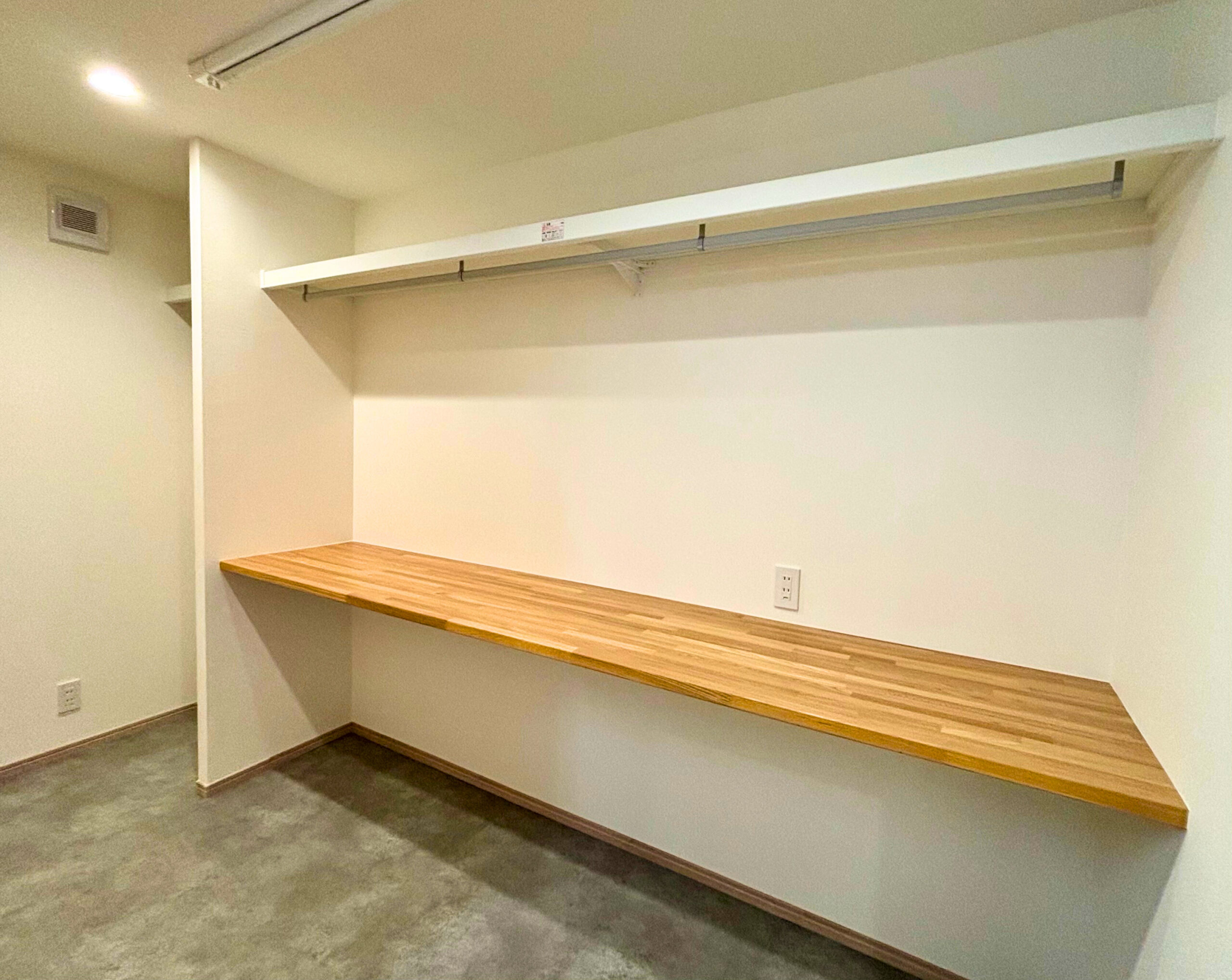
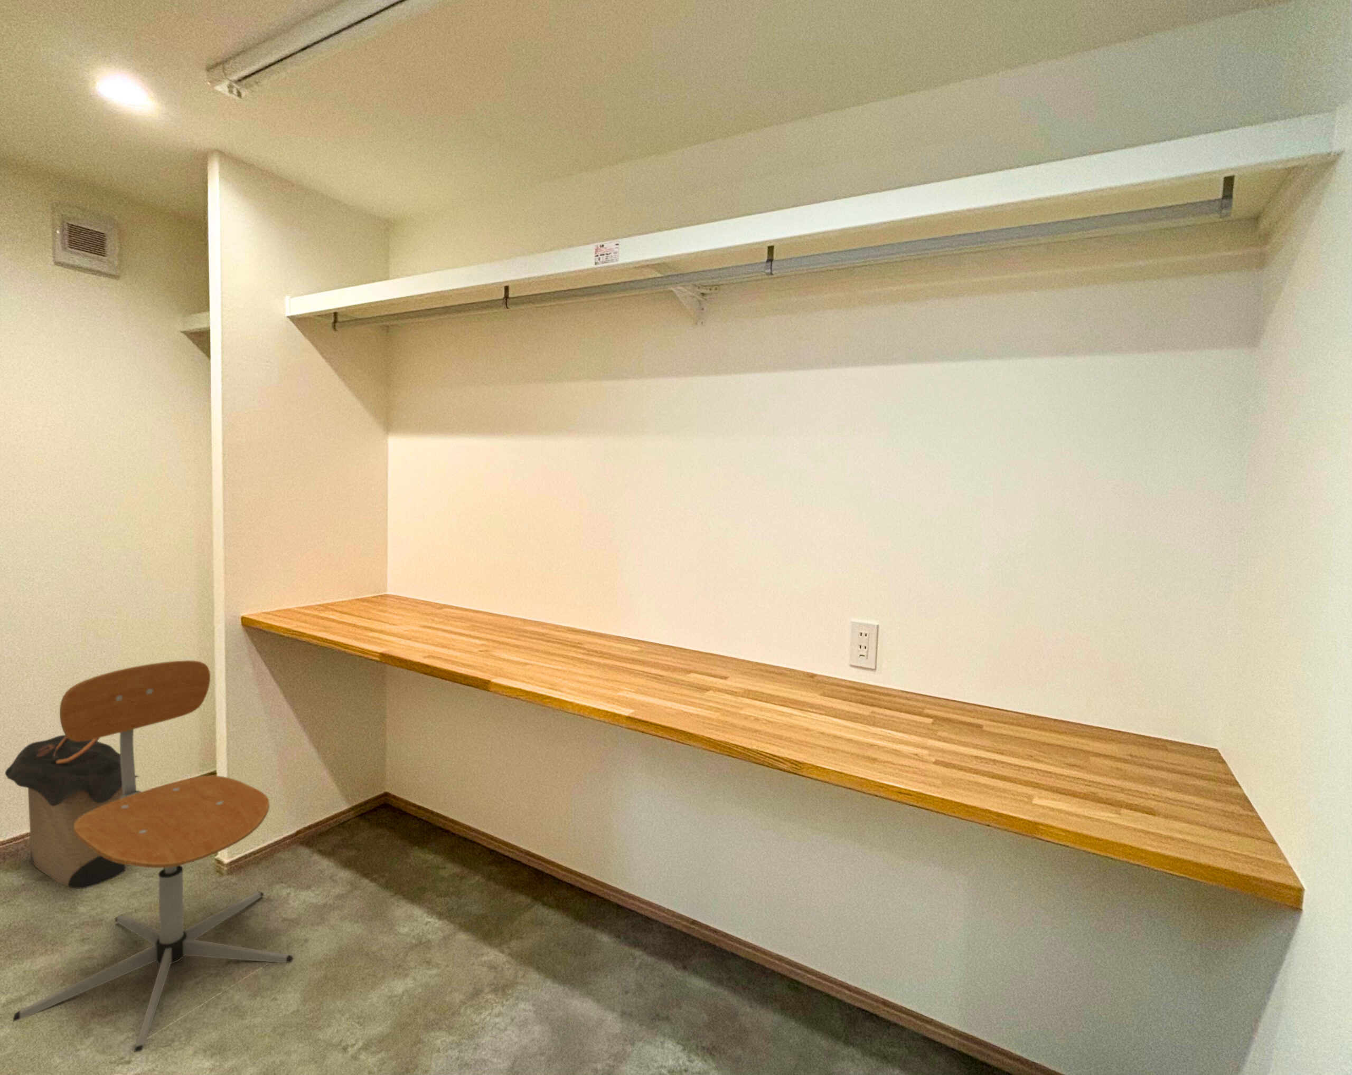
+ office chair (165, 823)
+ laundry hamper (71, 792)
